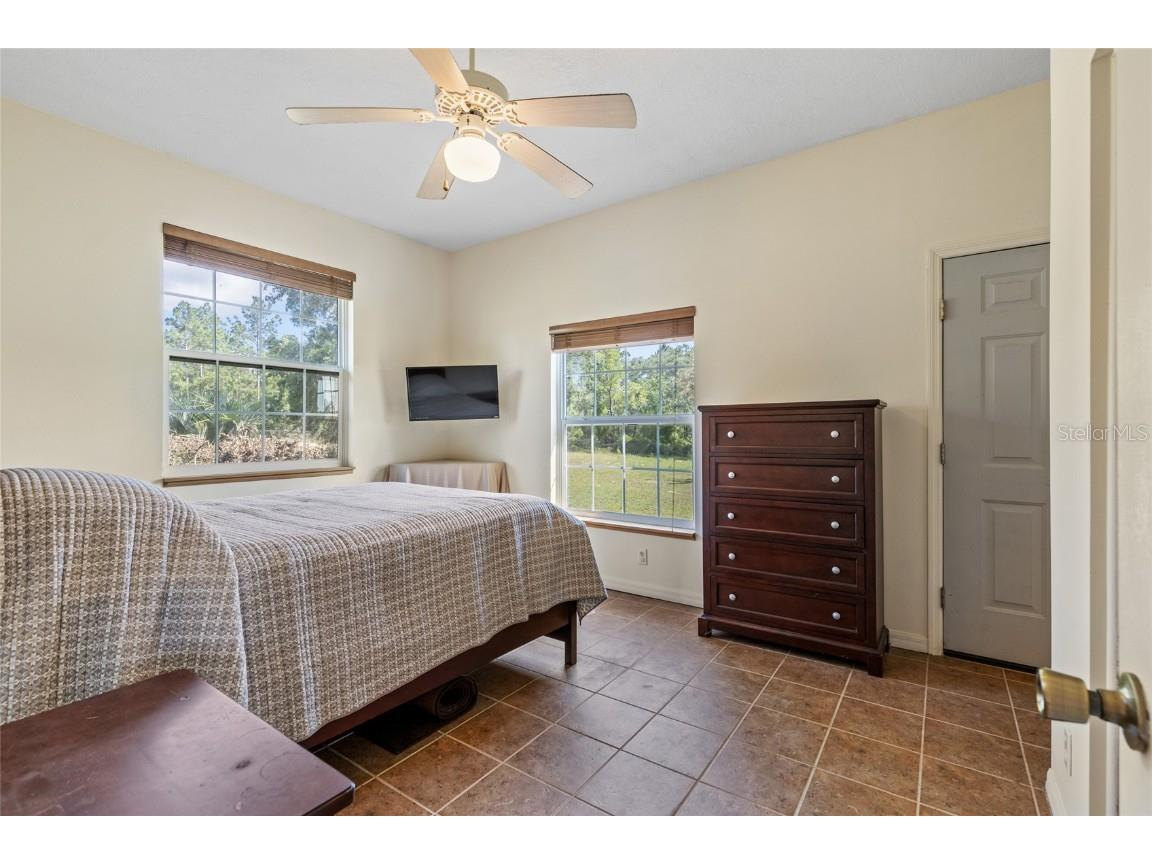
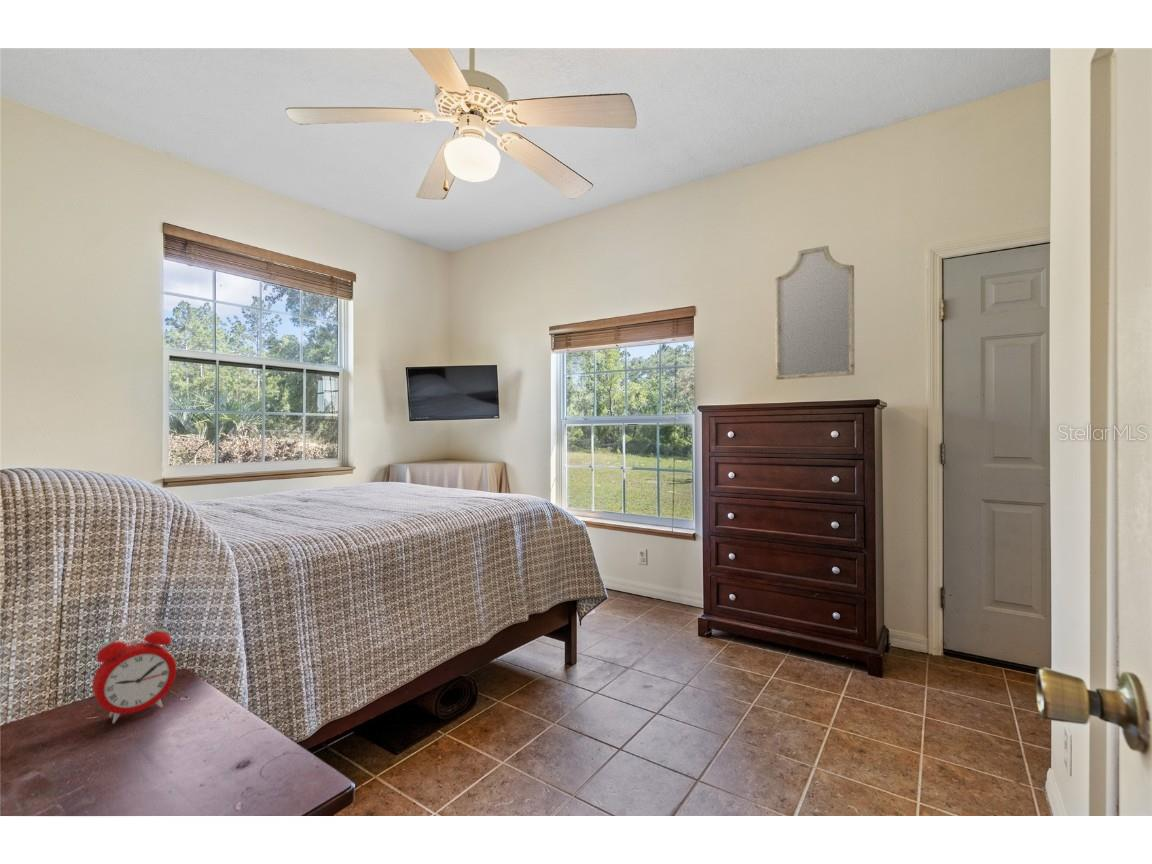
+ alarm clock (135, 667)
+ home mirror (813, 312)
